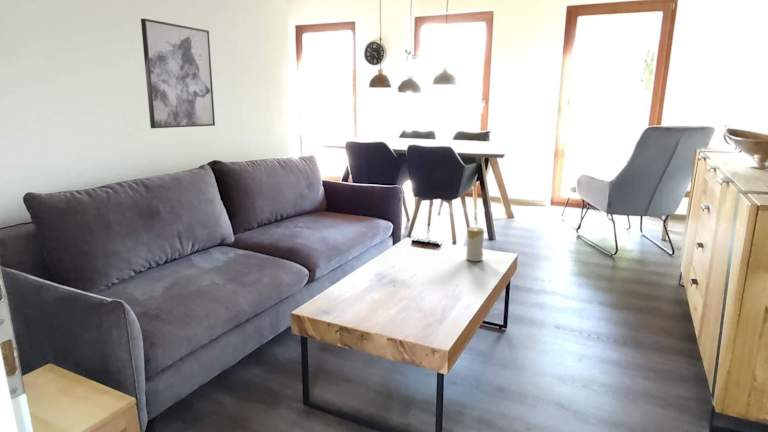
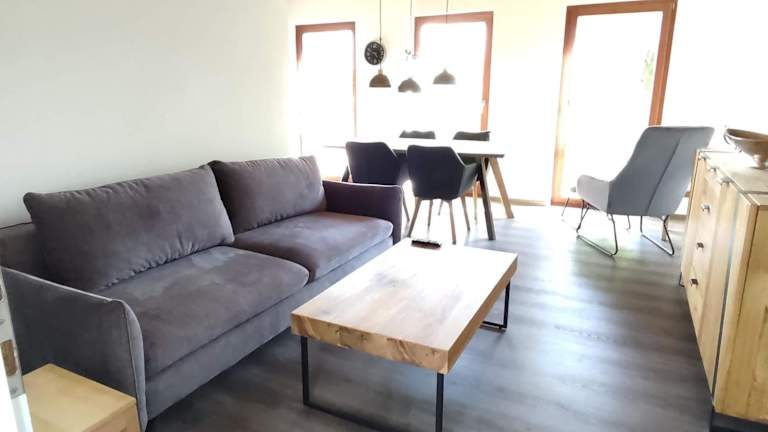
- candle (475, 244)
- wall art (181, 77)
